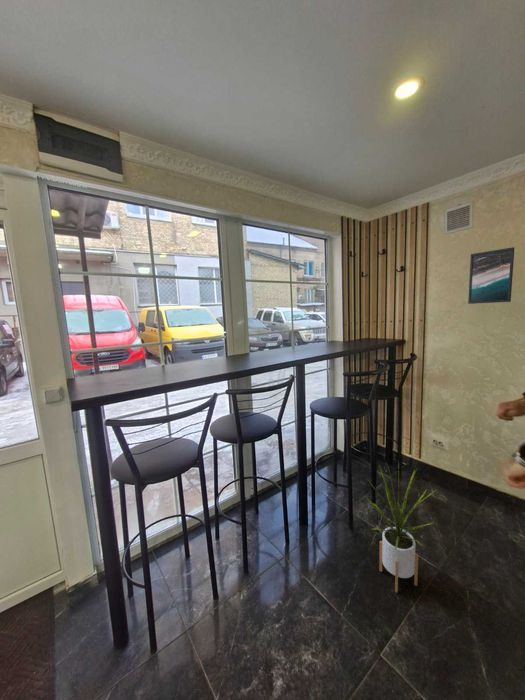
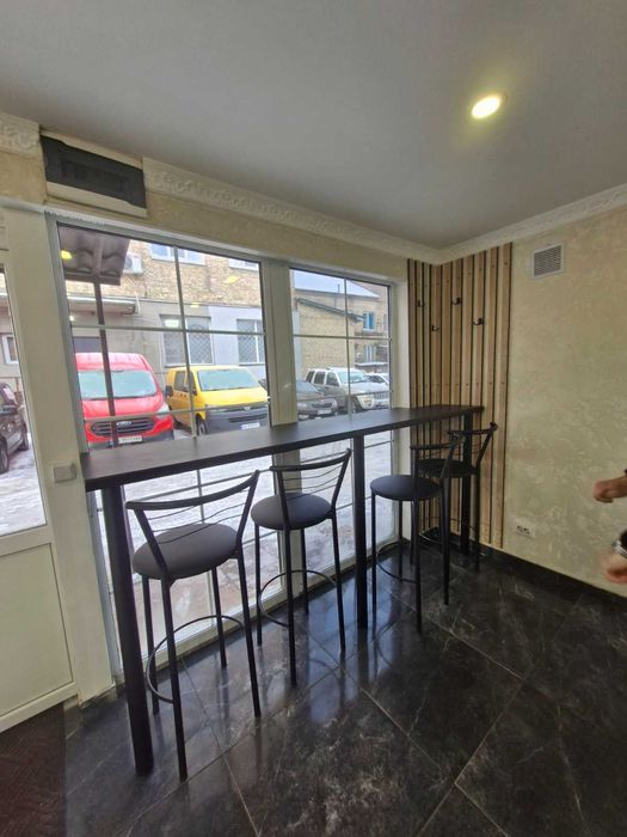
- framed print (490, 277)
- house plant (397, 526)
